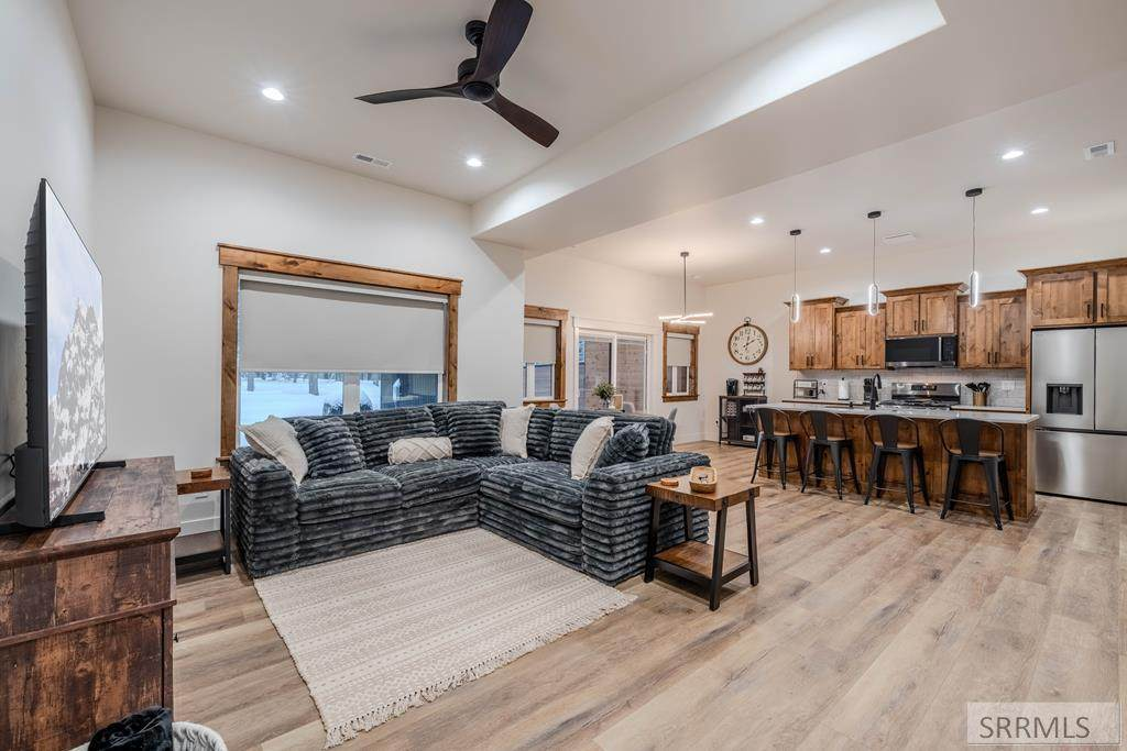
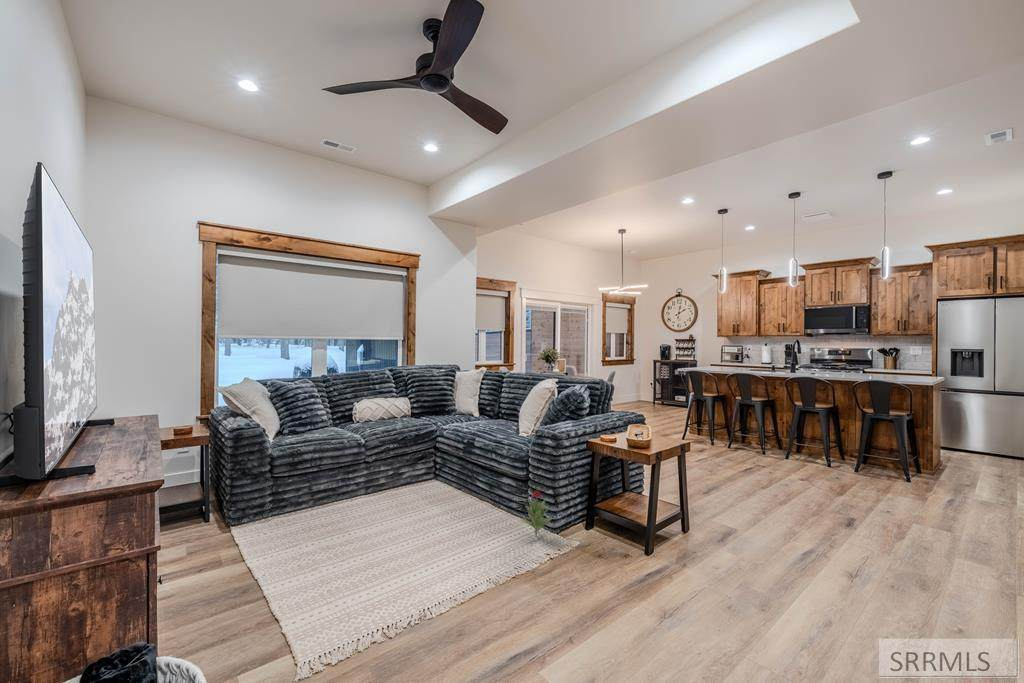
+ decorative plant (537, 513)
